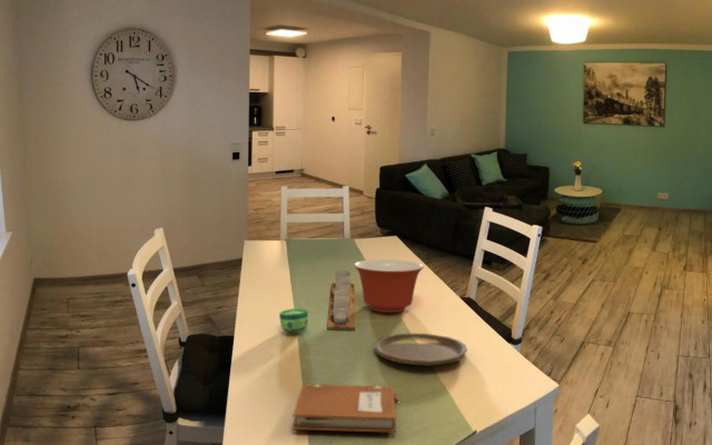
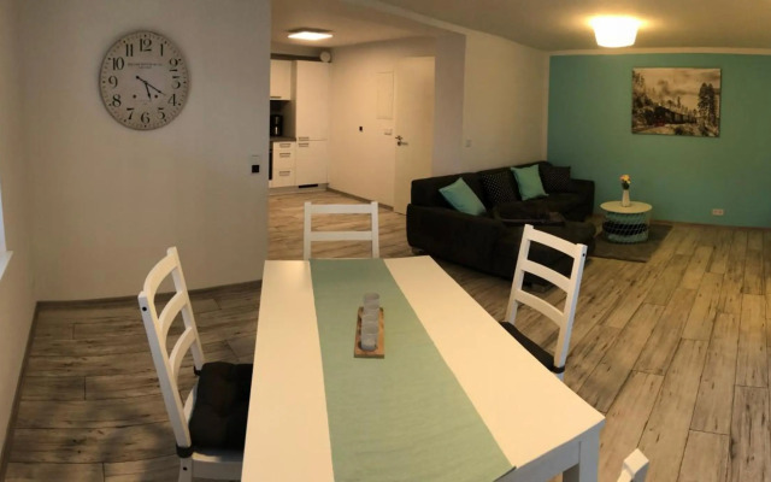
- cup (293, 319)
- notebook (348, 405)
- mixing bowl (387, 286)
- plate (419, 349)
